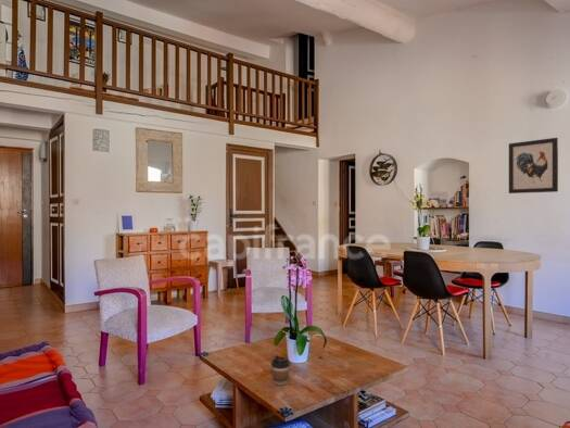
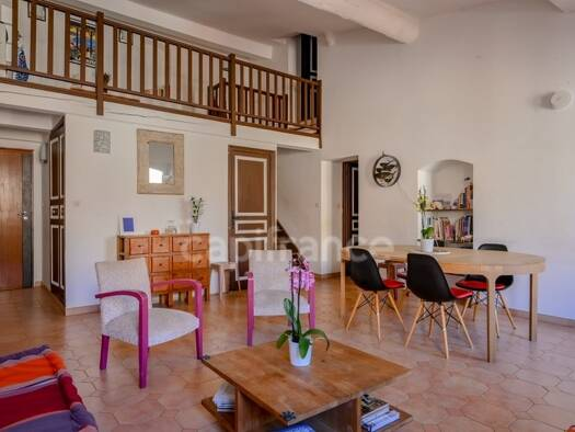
- coffee cup (280, 369)
- wall art (532, 166)
